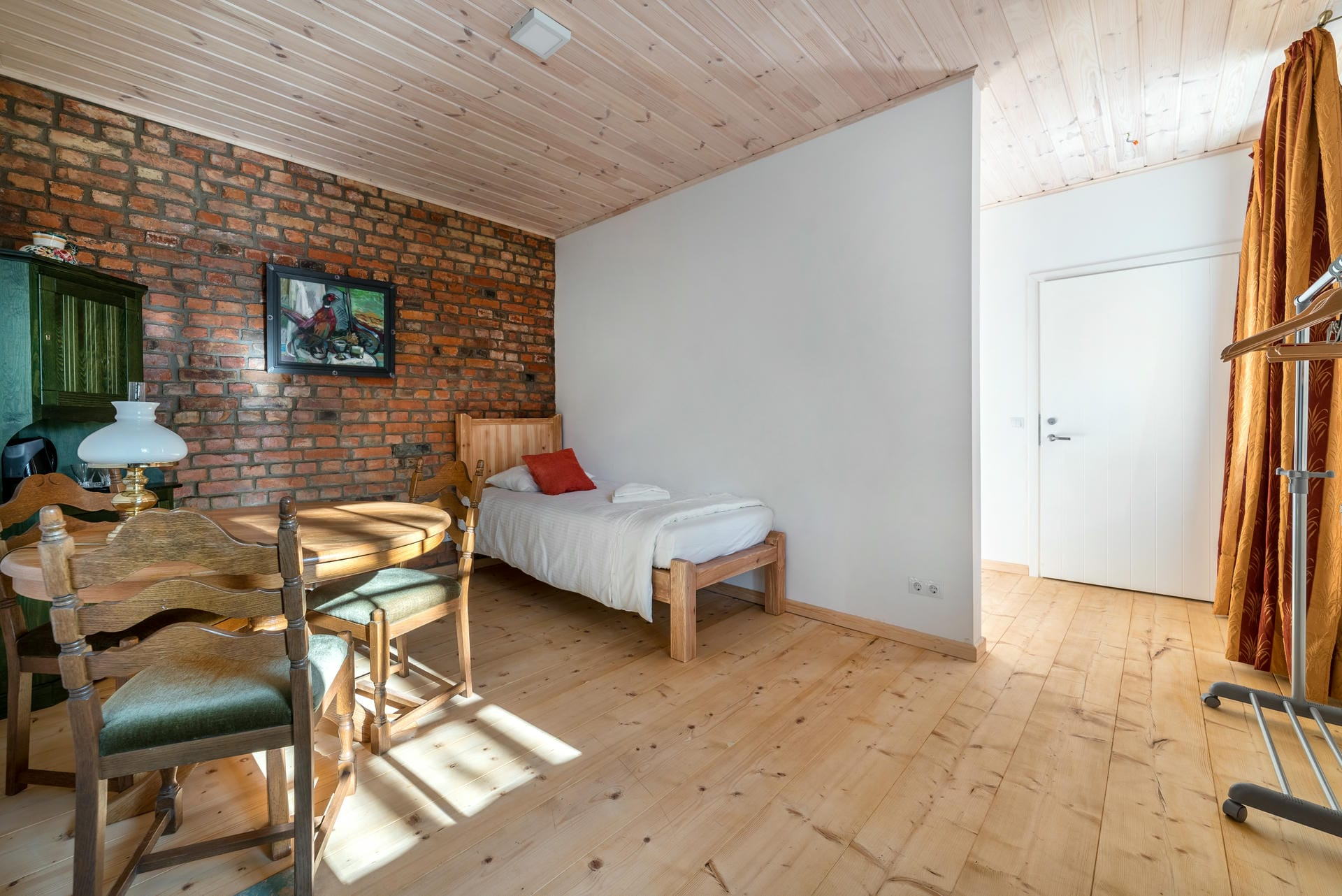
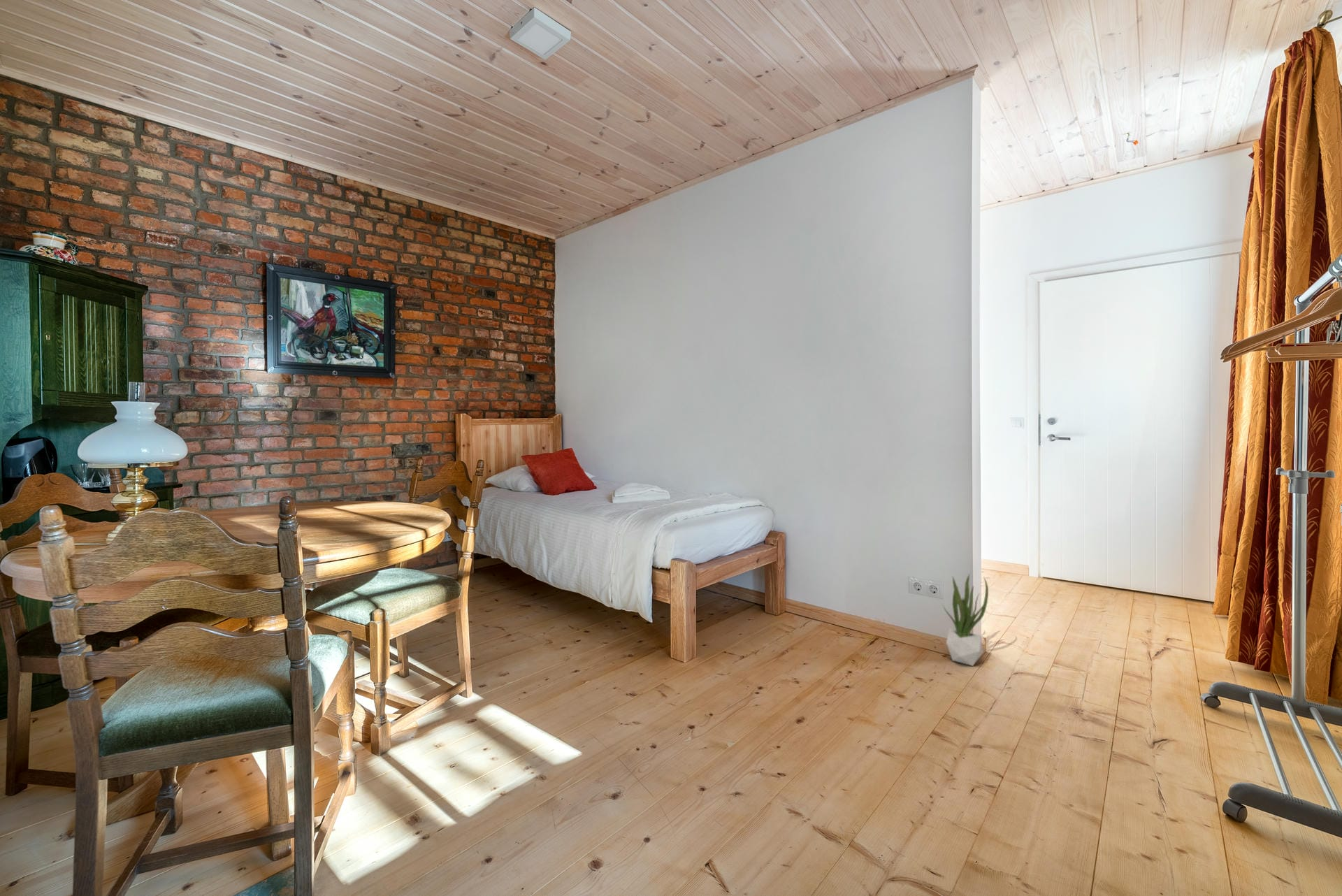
+ potted plant (967, 619)
